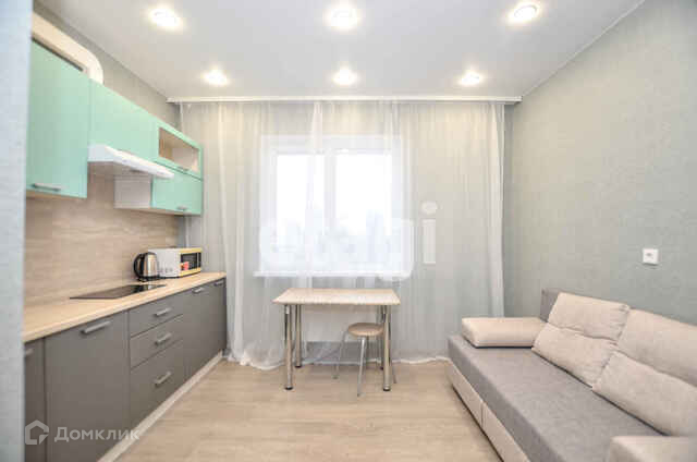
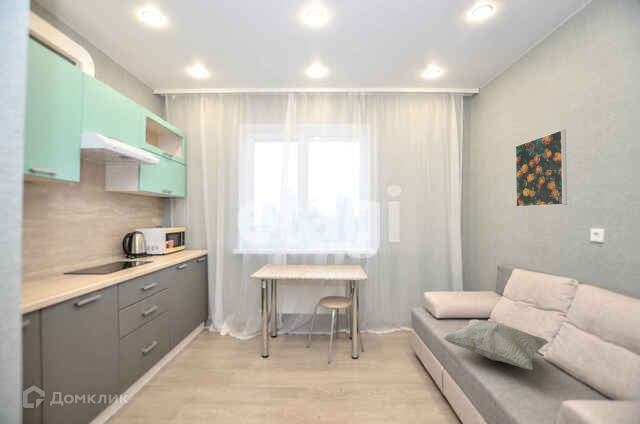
+ decorative pillow (495, 340)
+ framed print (538, 172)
